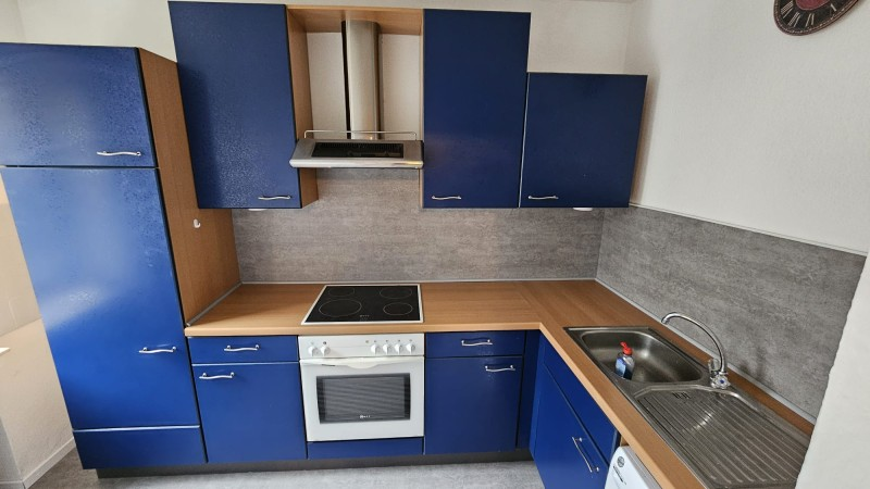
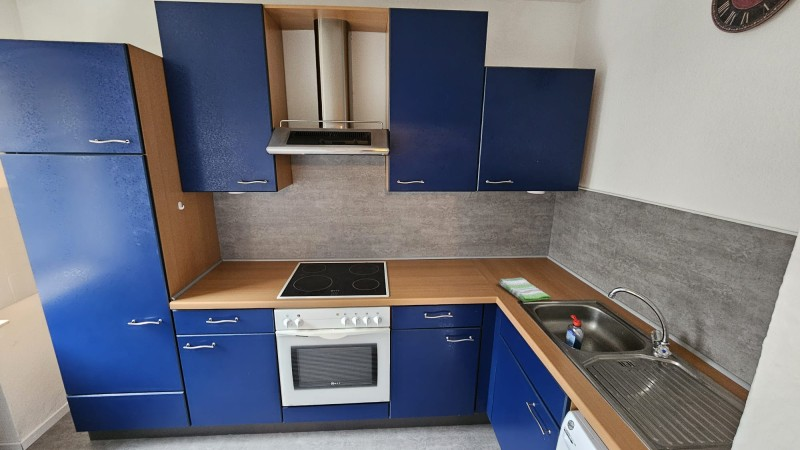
+ dish towel (523, 288)
